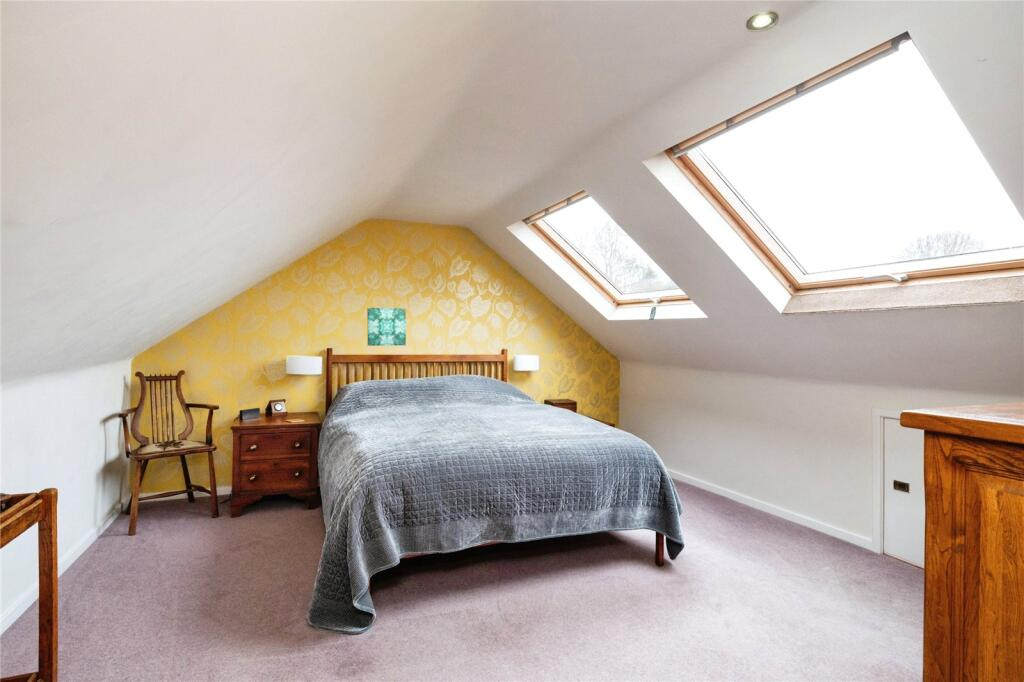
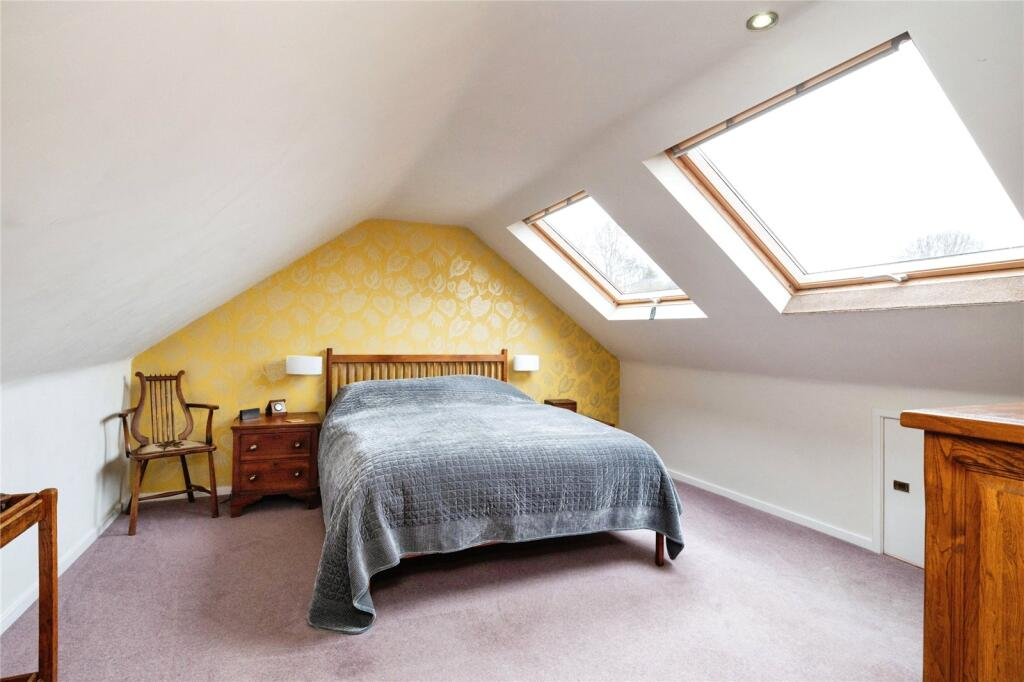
- wall art (386, 326)
